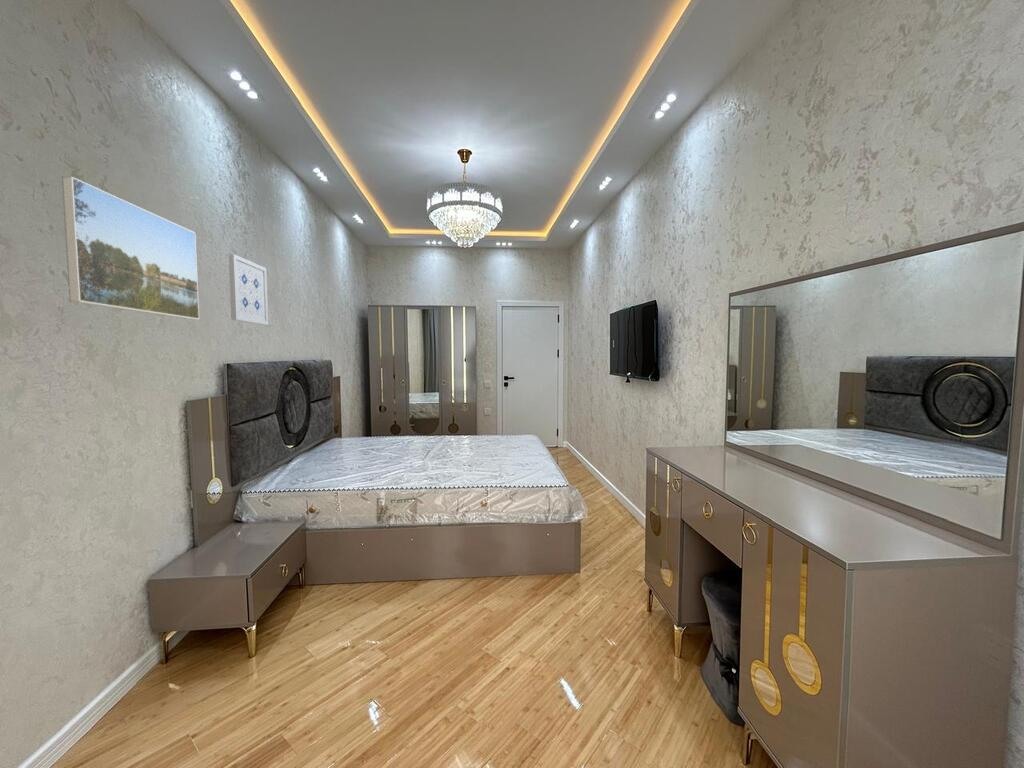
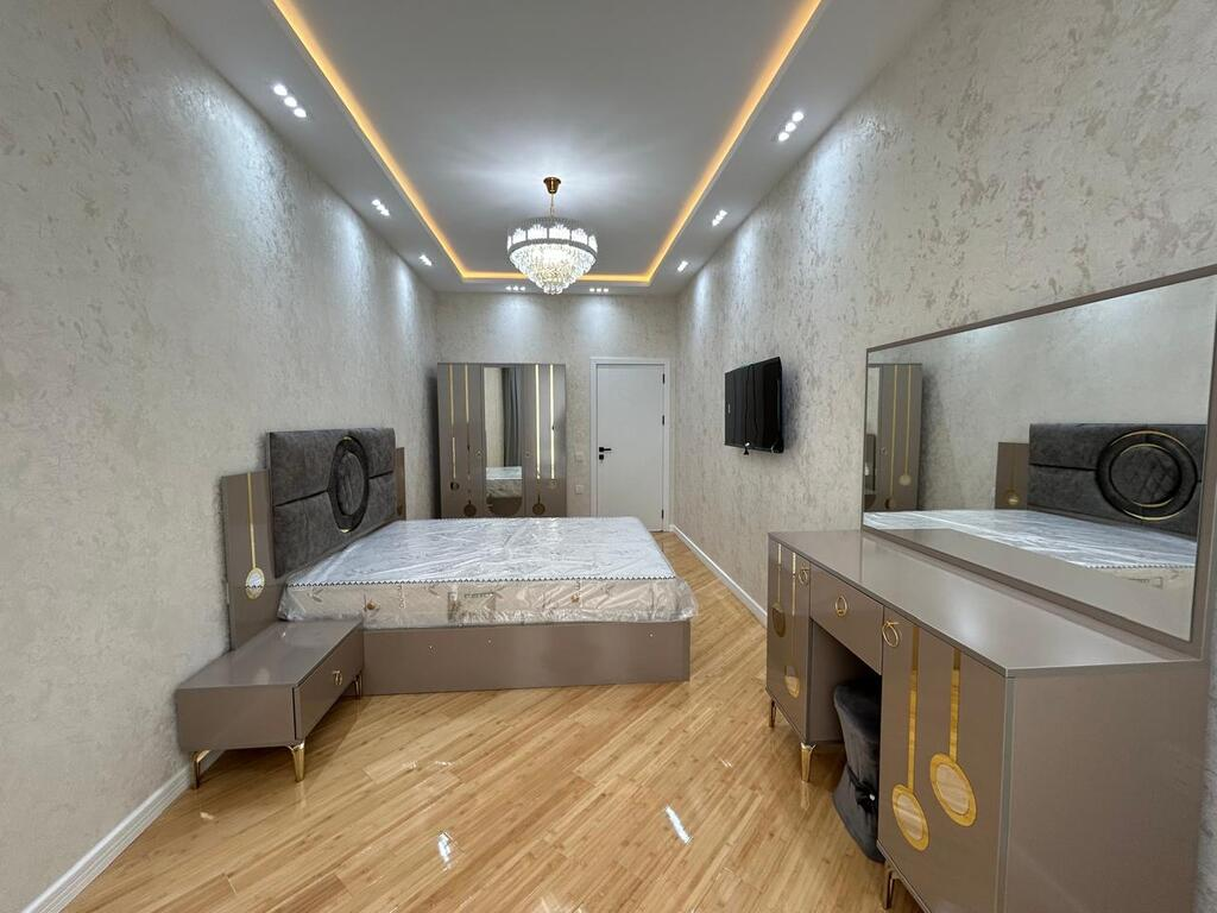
- wall art (249, 292)
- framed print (143, 261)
